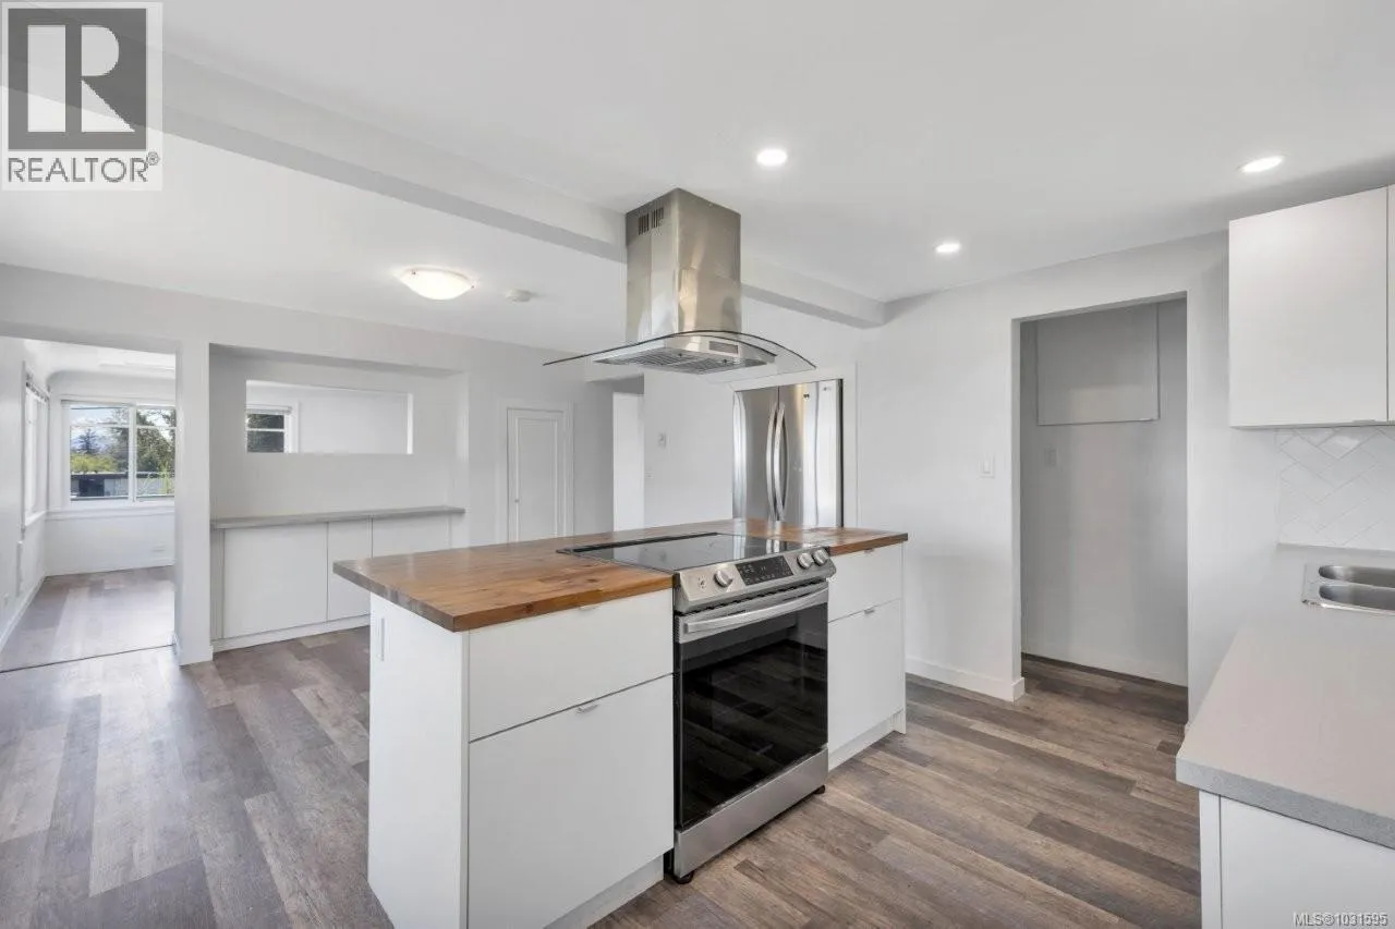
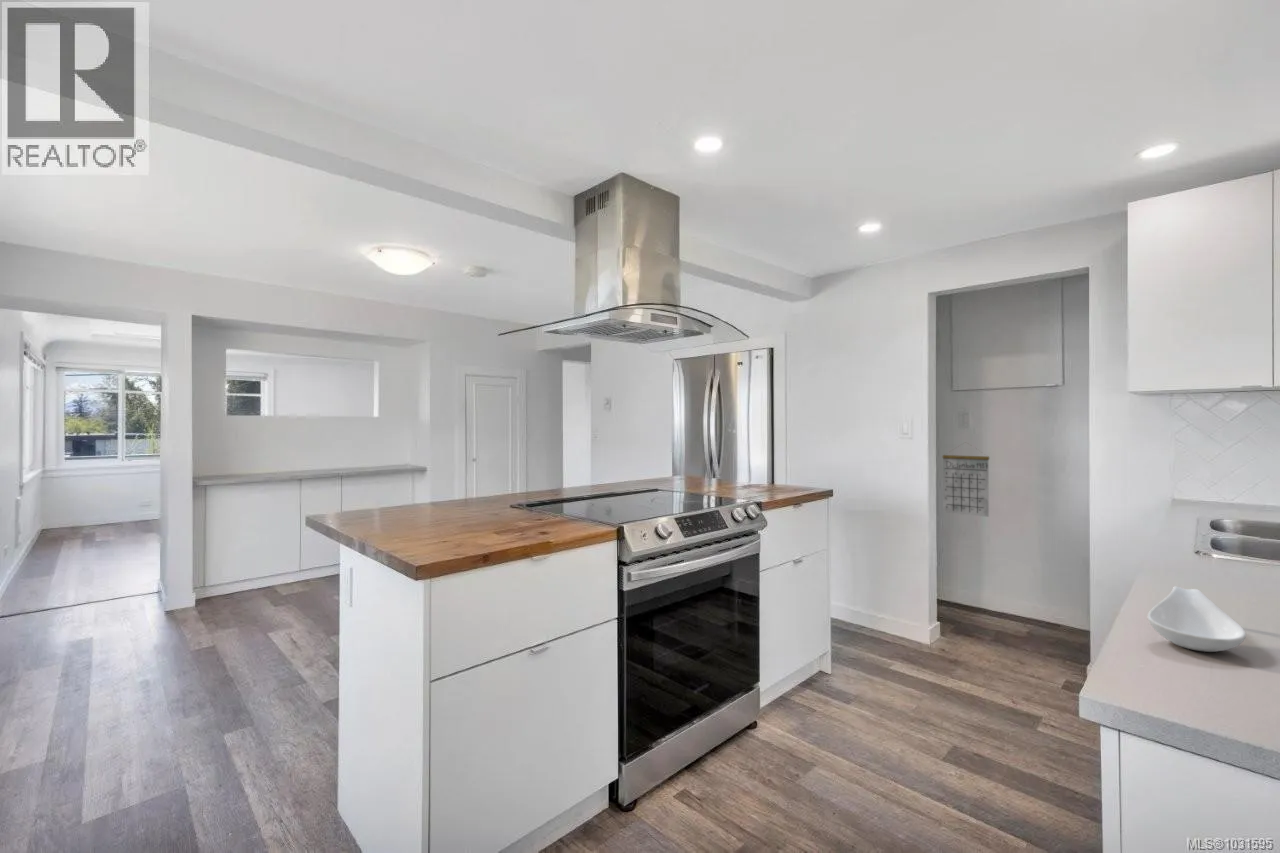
+ calendar (965, 478)
+ spoon rest (1189, 615)
